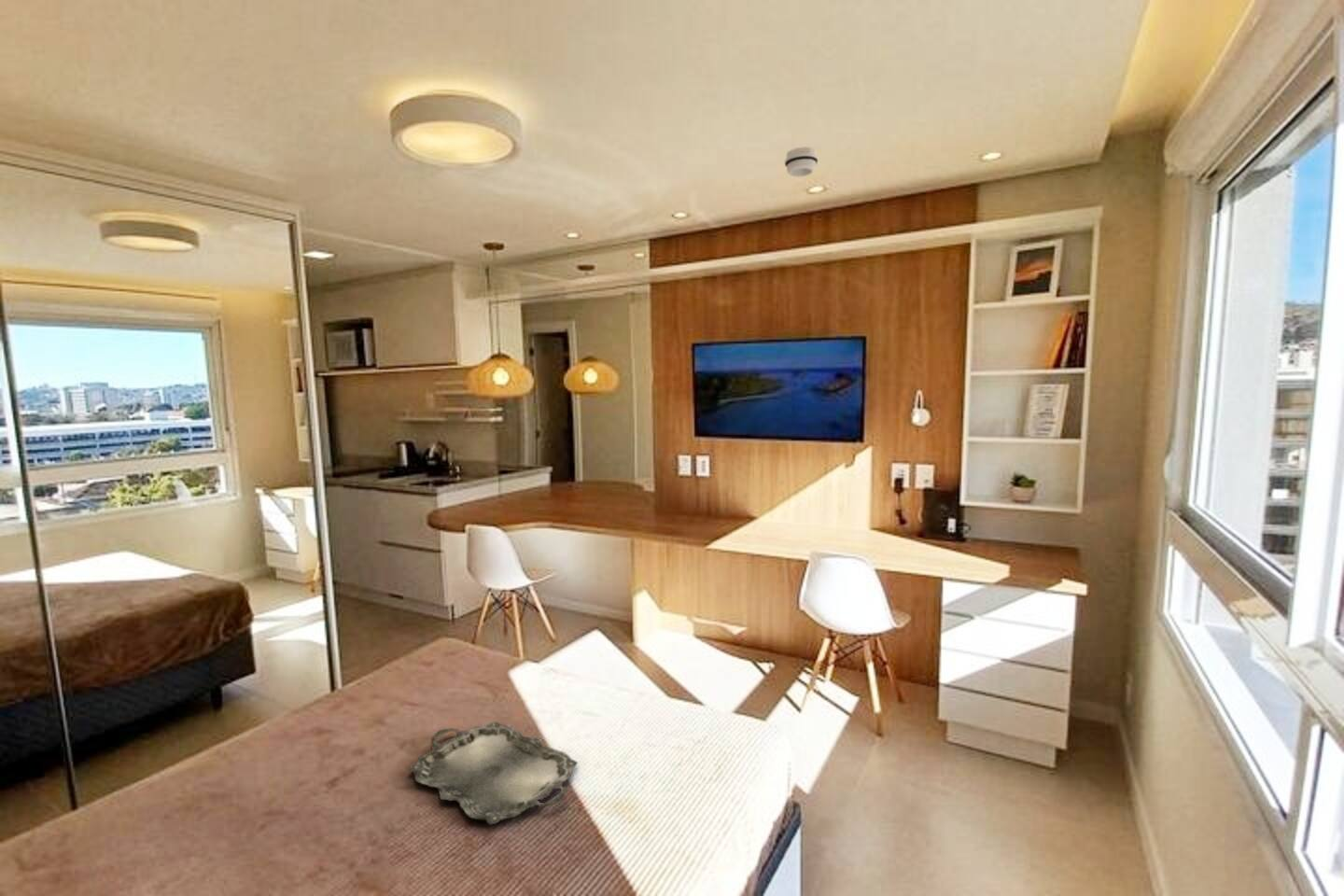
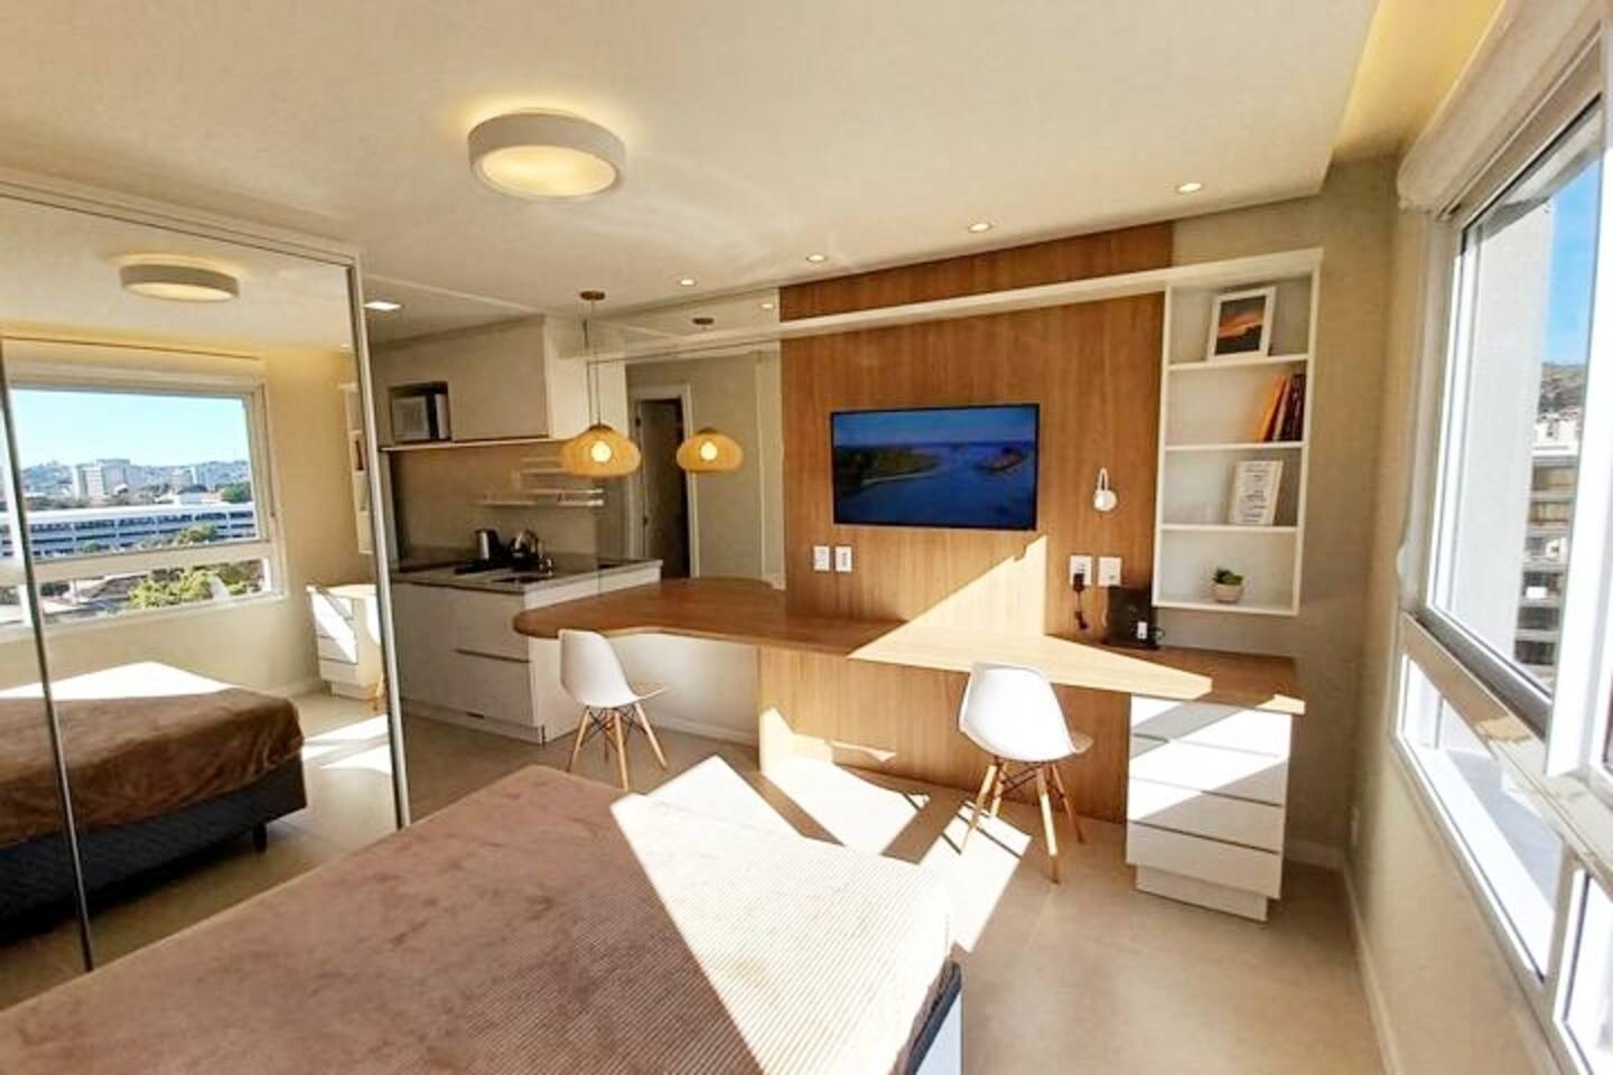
- smoke detector (801, 162)
- serving tray (493, 766)
